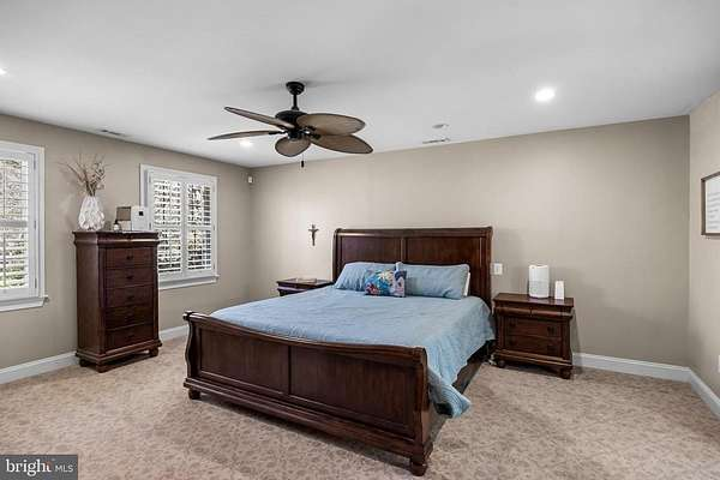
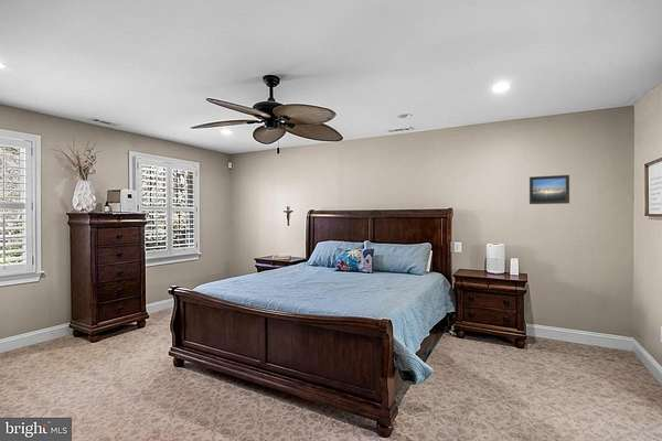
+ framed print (548, 190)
